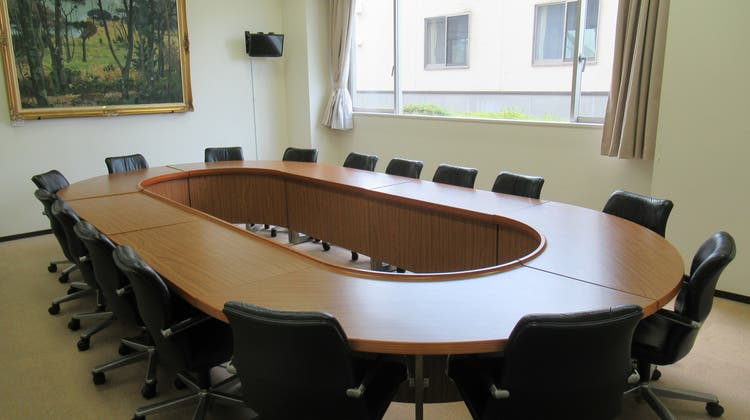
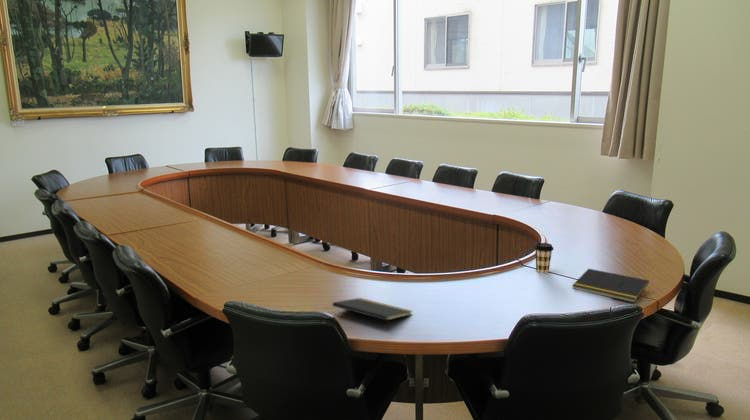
+ notepad (609, 284)
+ notepad (372, 308)
+ coffee cup (543, 258)
